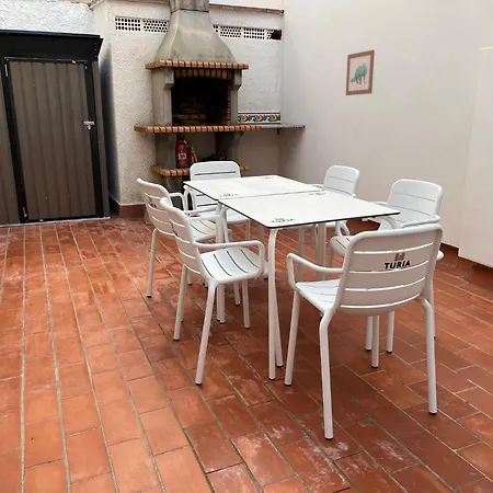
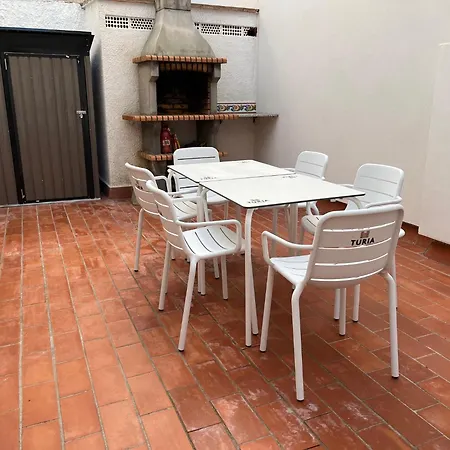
- wall art (359, 73)
